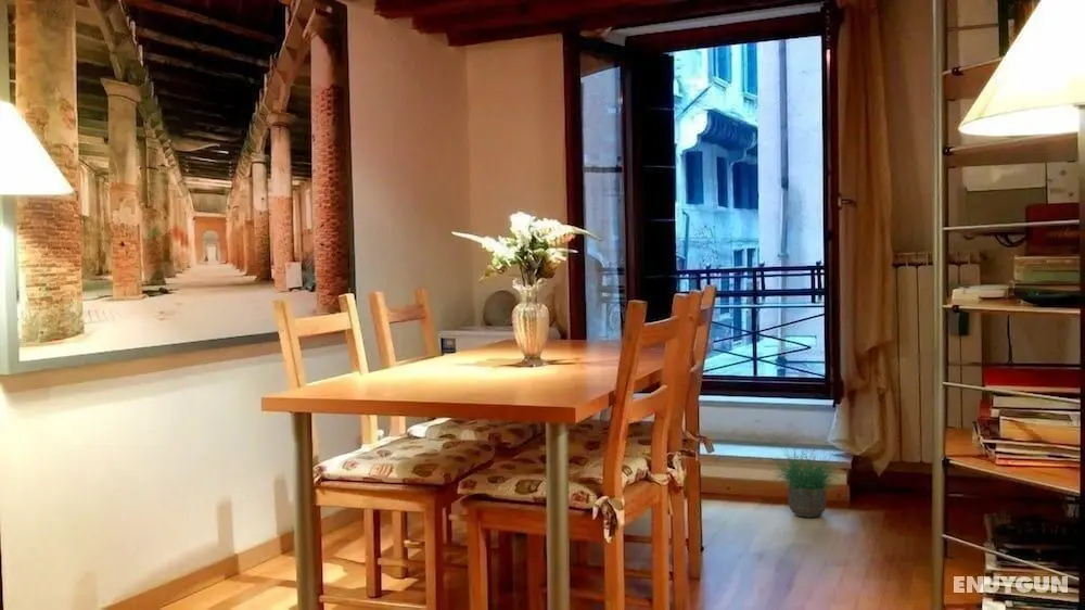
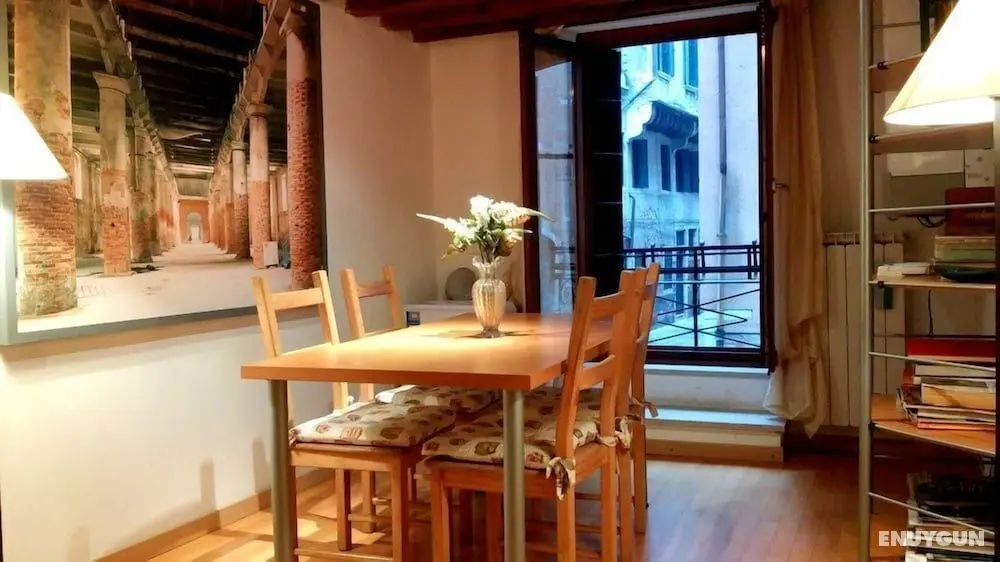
- potted plant (806, 472)
